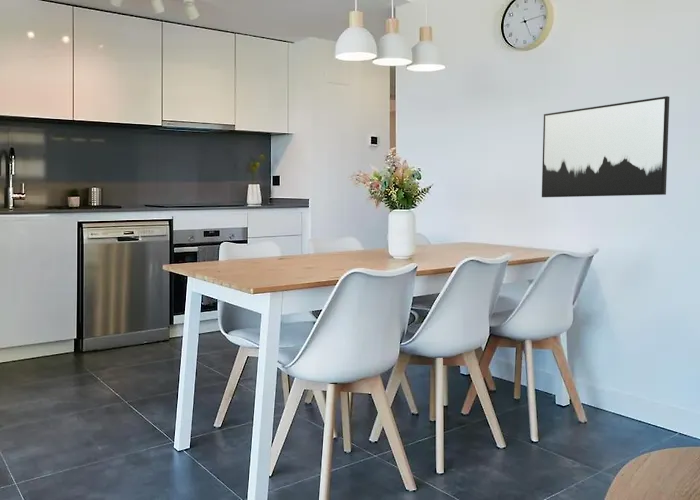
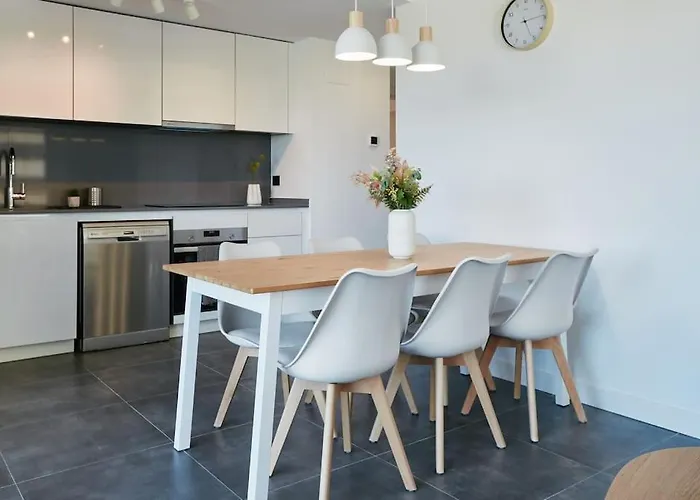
- wall art (600, 151)
